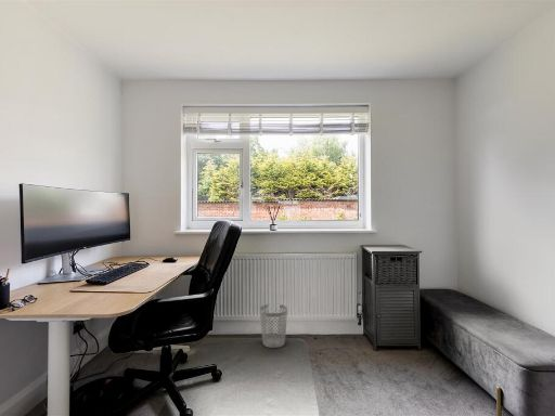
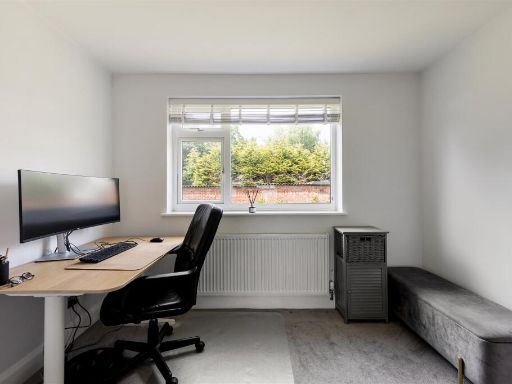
- wastebasket (274, 325)
